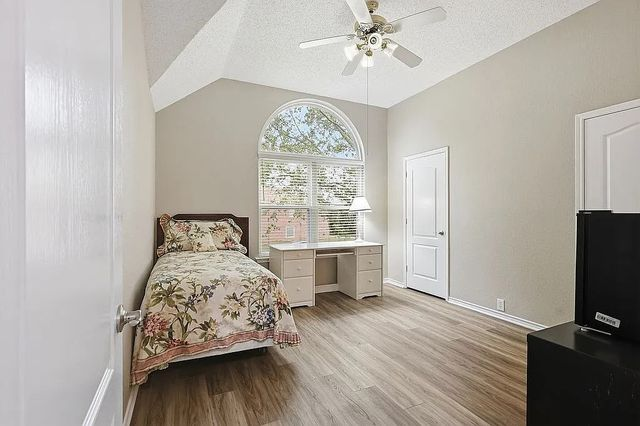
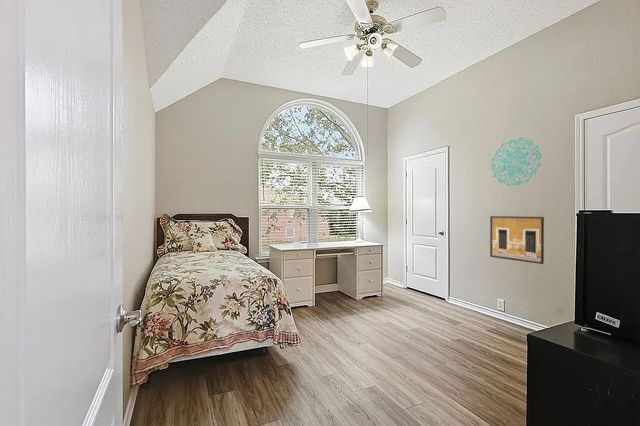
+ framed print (515, 238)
+ wall decoration (514, 162)
